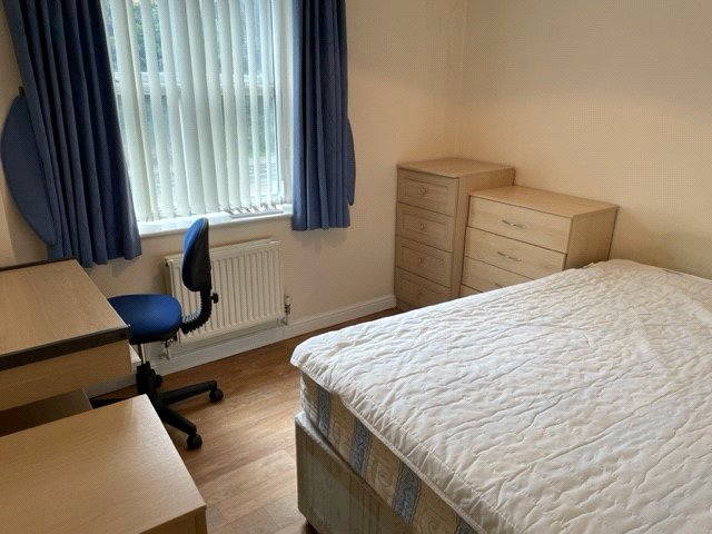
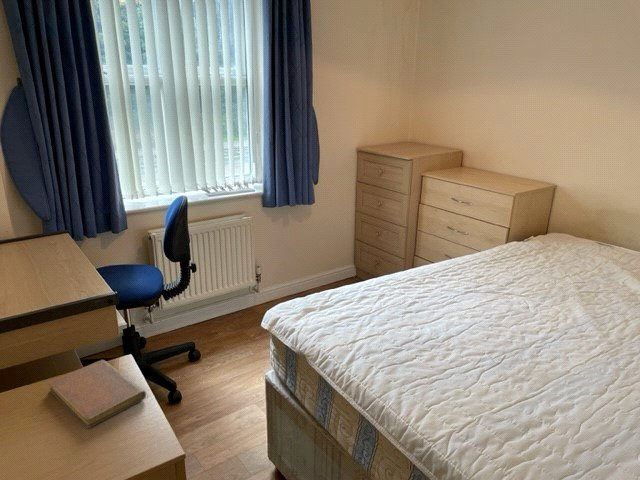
+ notebook (96, 390)
